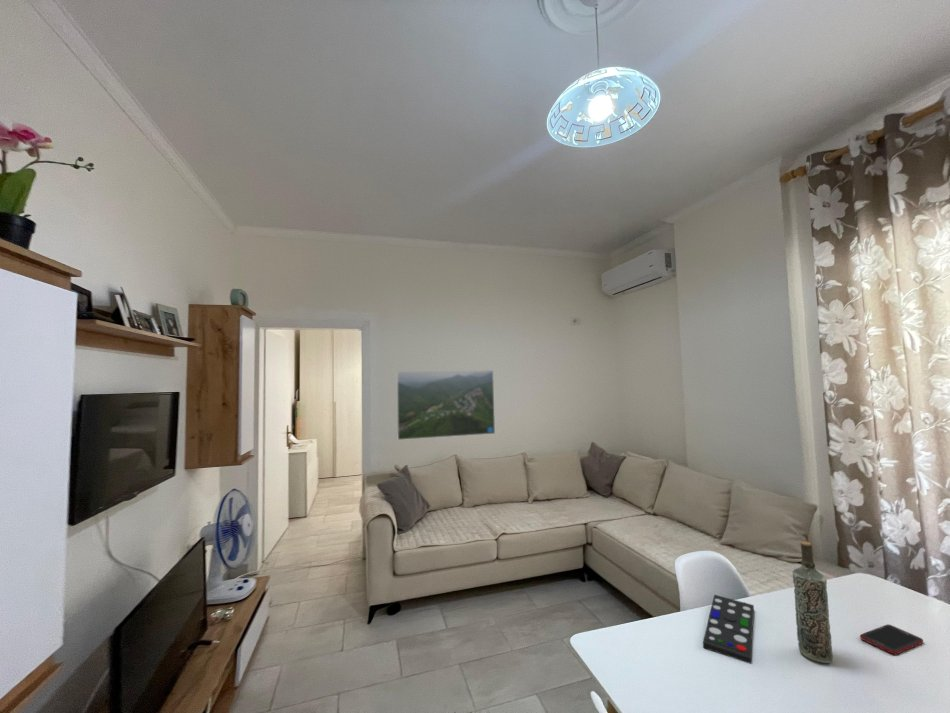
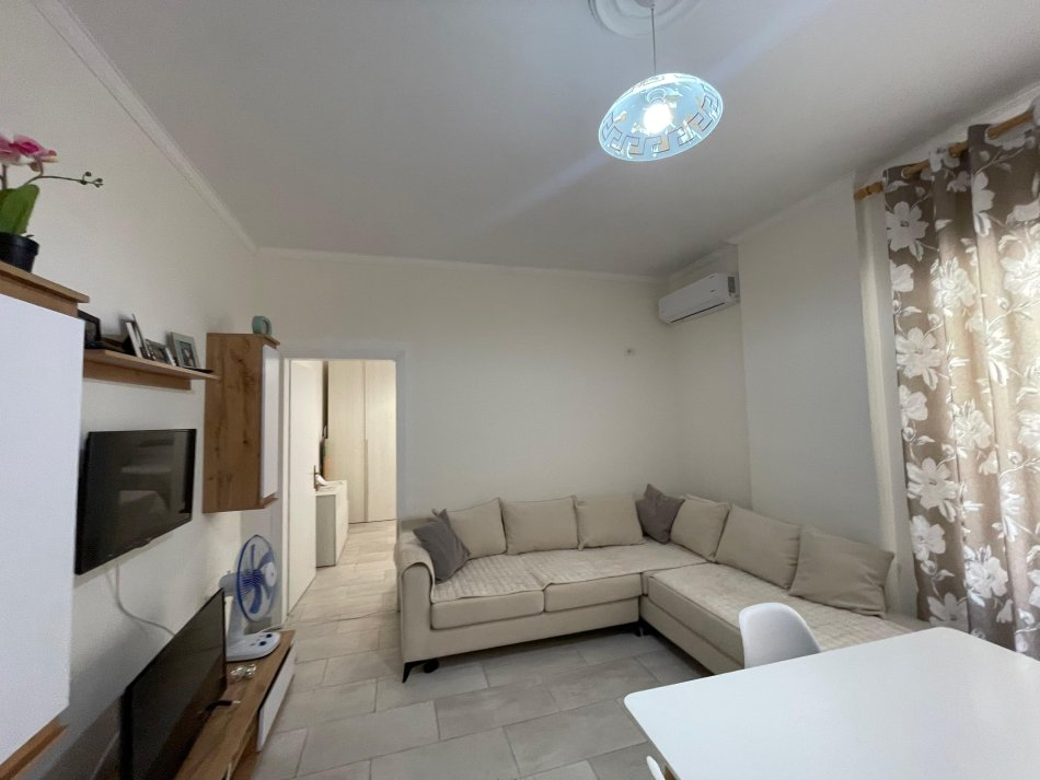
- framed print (447, 403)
- cell phone (891, 639)
- remote control (730, 623)
- bottle (810, 598)
